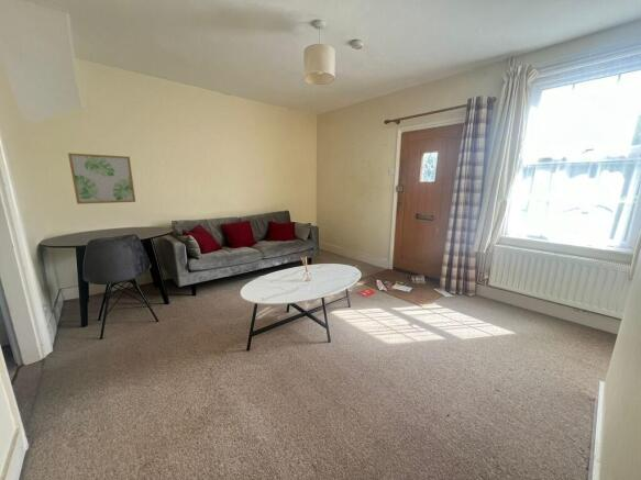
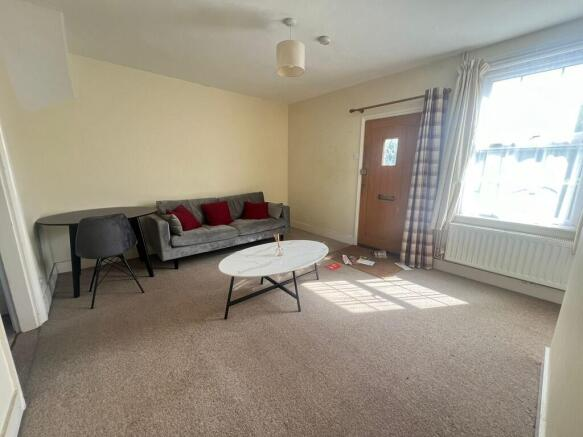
- wall art (103, 179)
